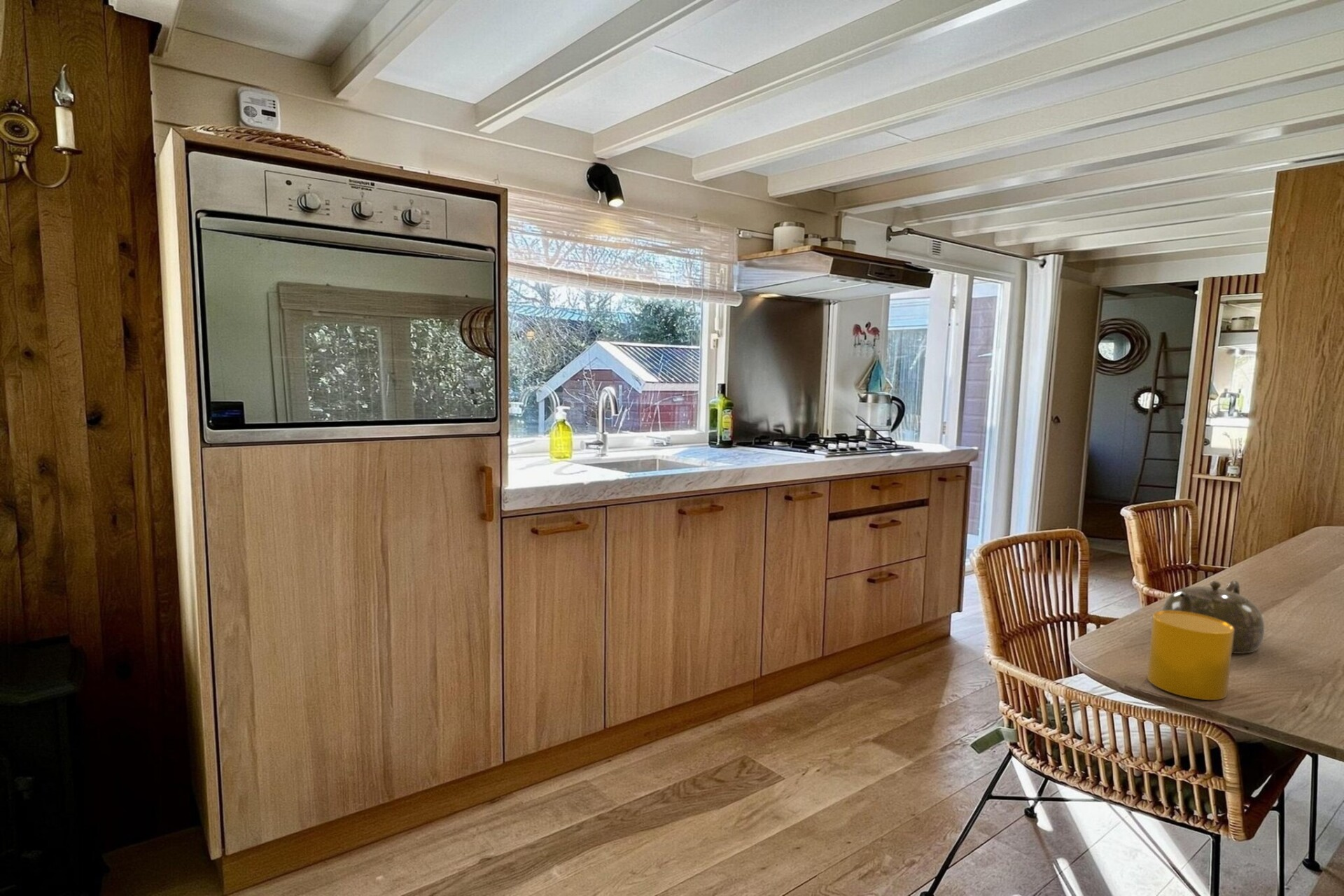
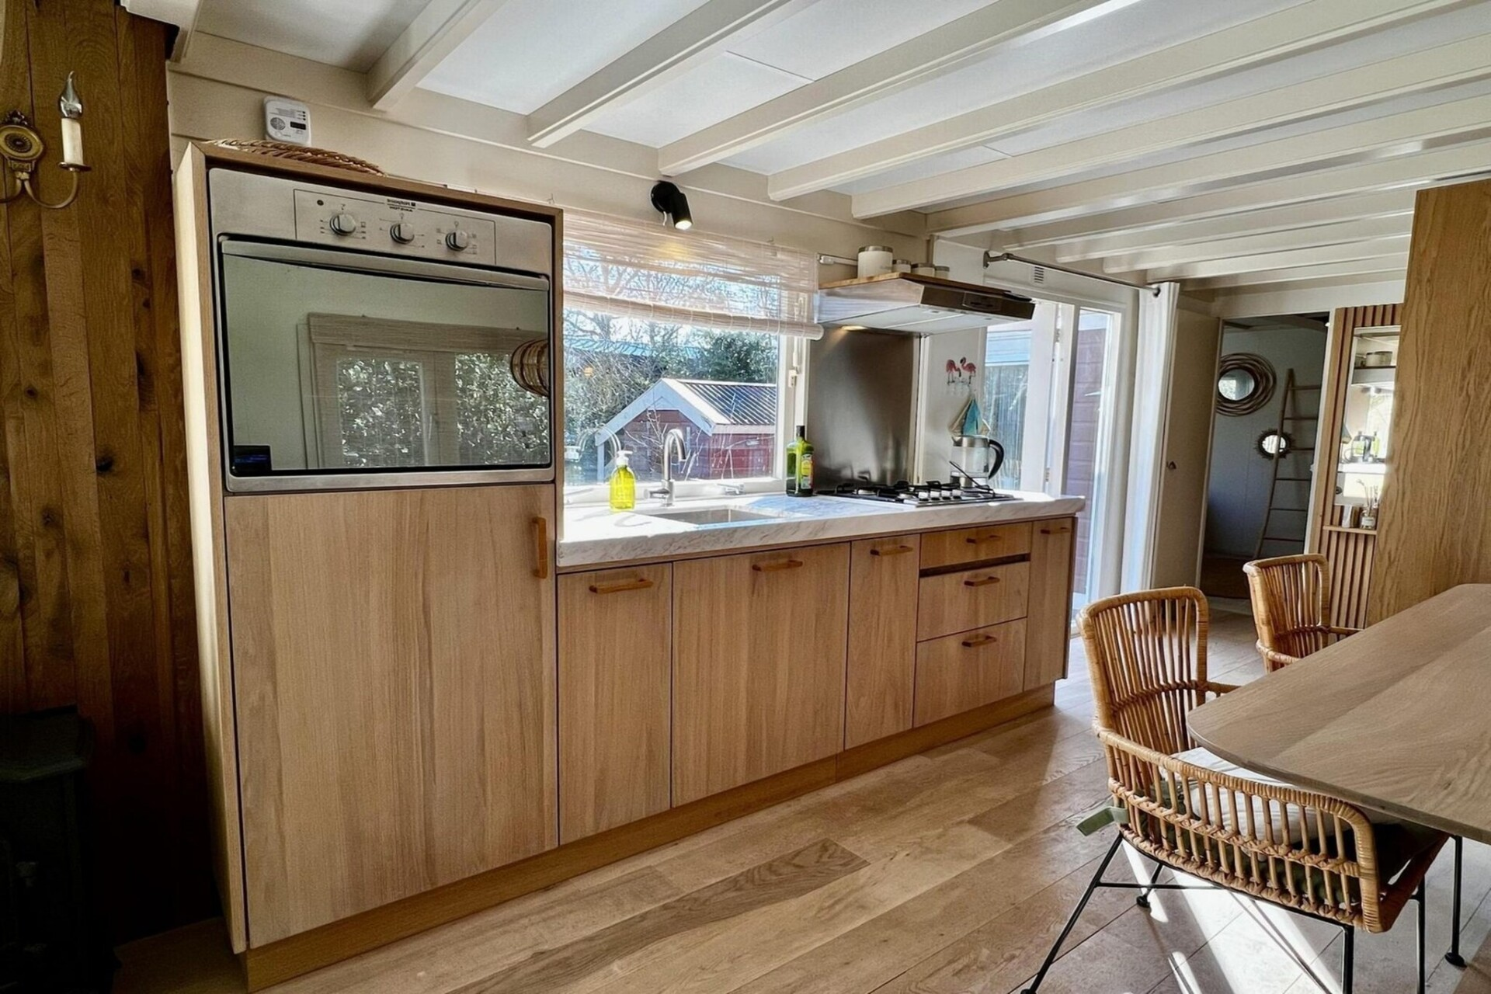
- cup (1189, 653)
- teapot (1210, 611)
